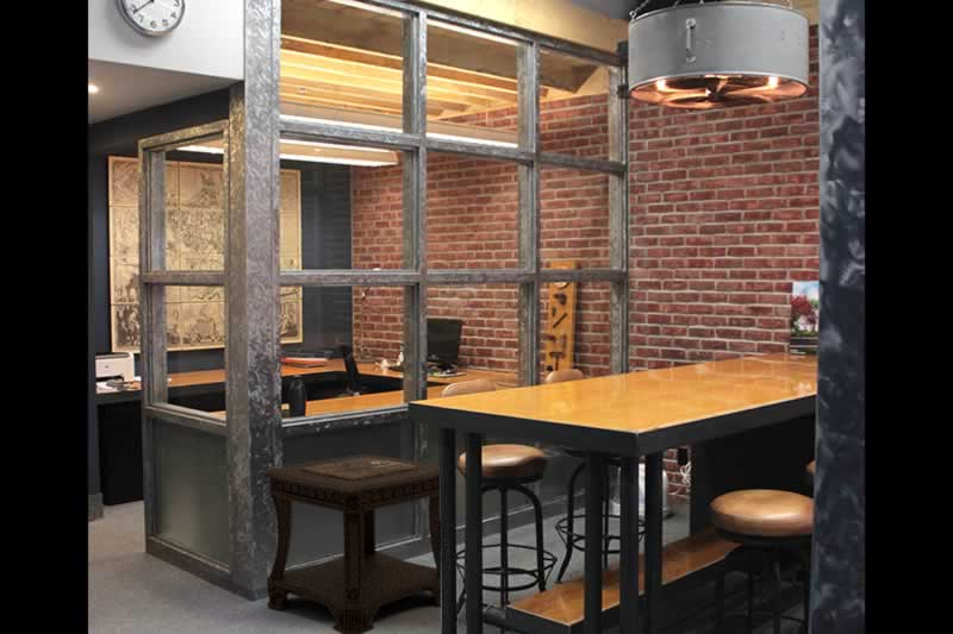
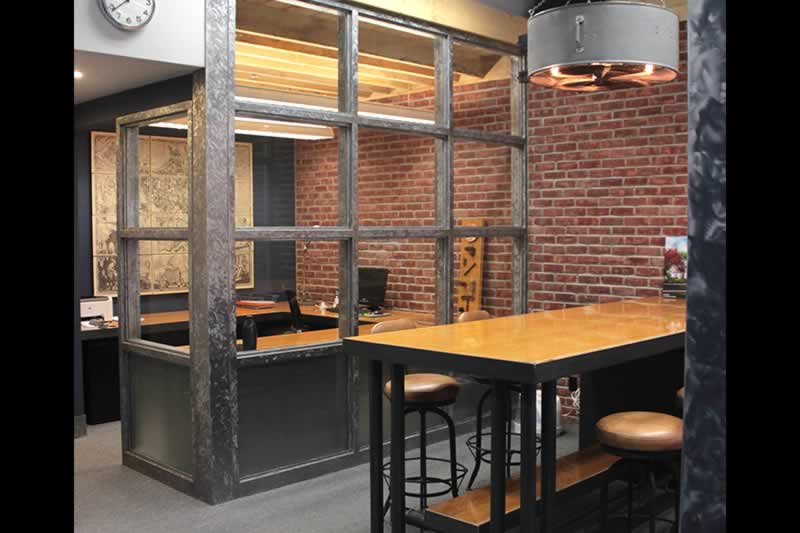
- side table (359, 534)
